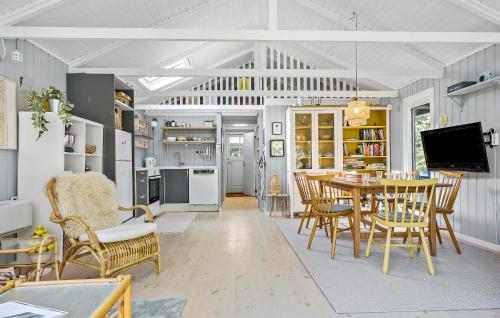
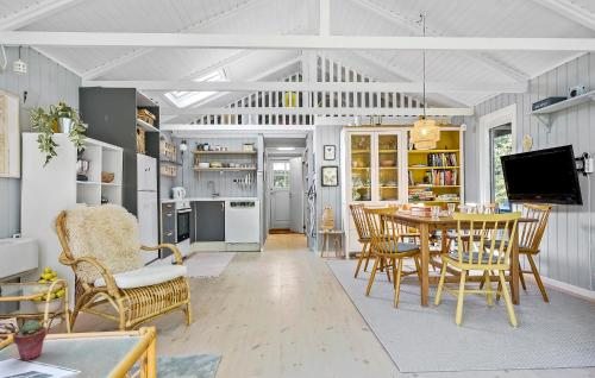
+ potted succulent (30, 338)
